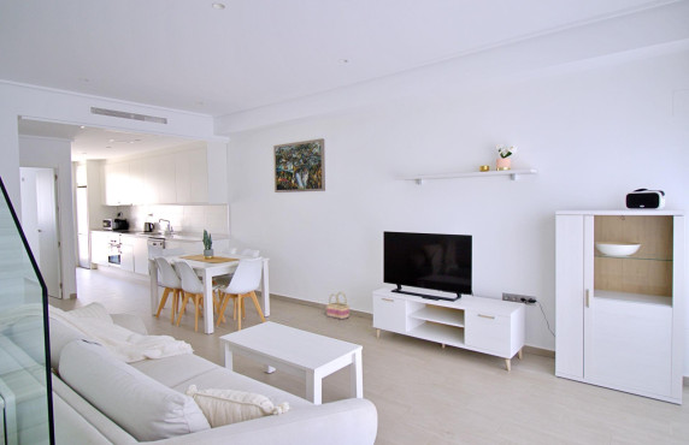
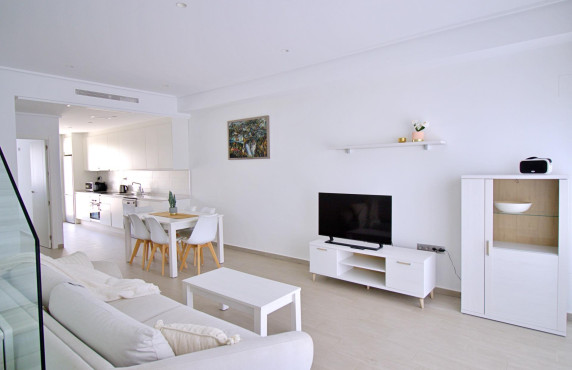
- basket (337, 304)
